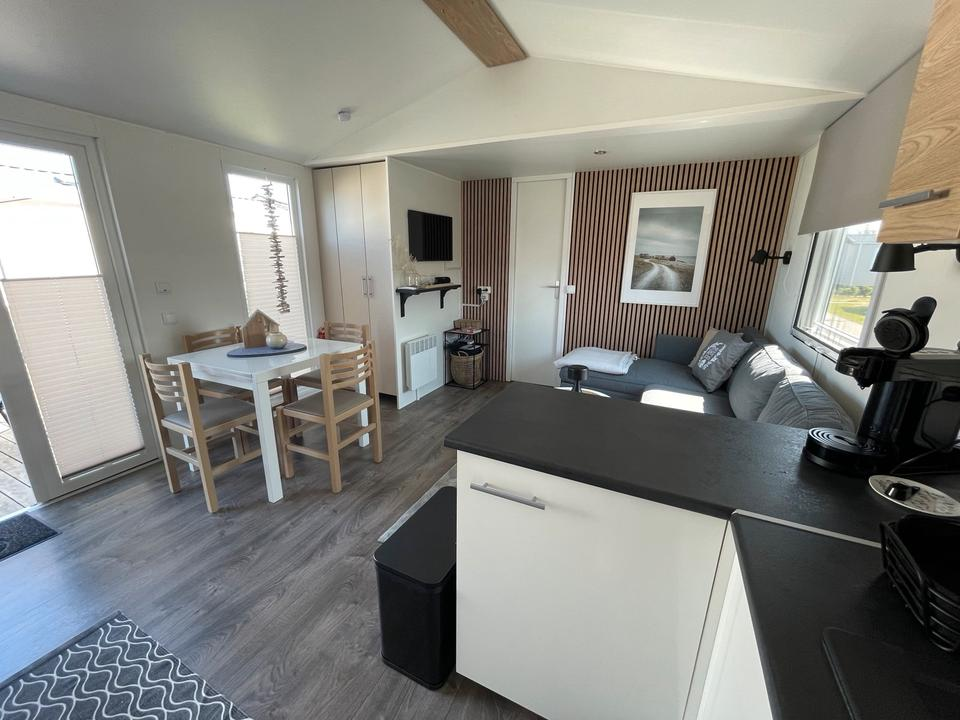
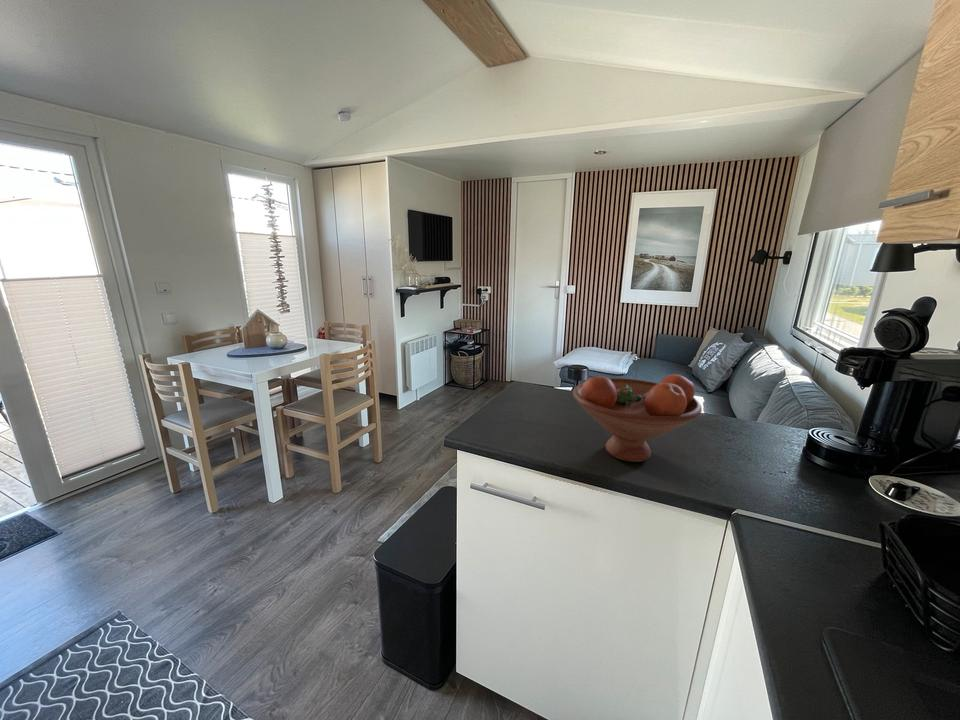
+ fruit bowl (632, 413)
